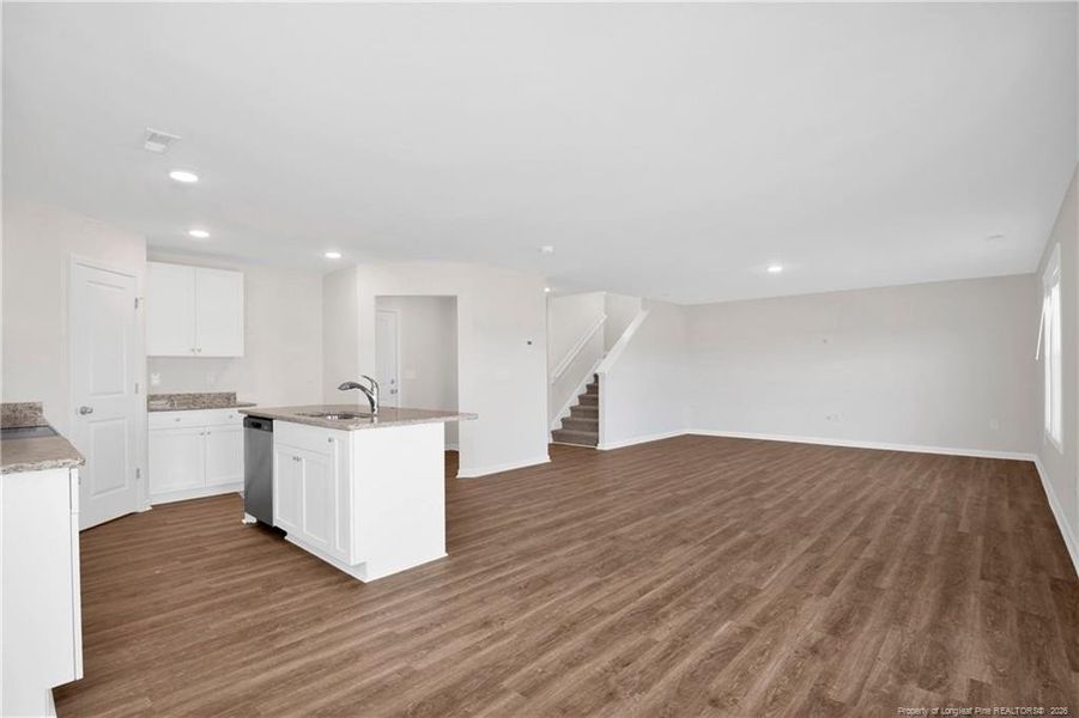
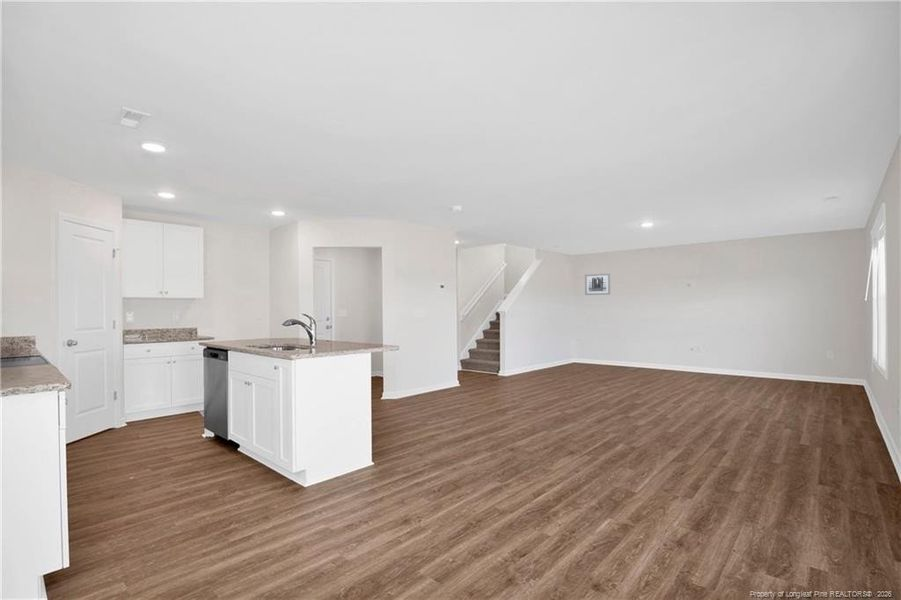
+ wall art (597, 284)
